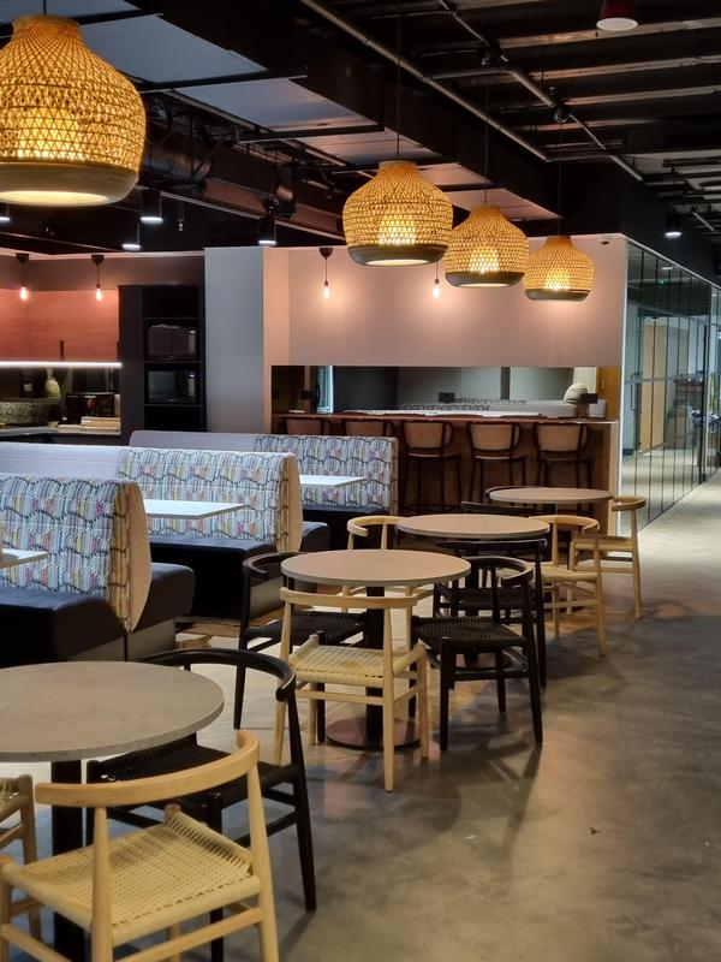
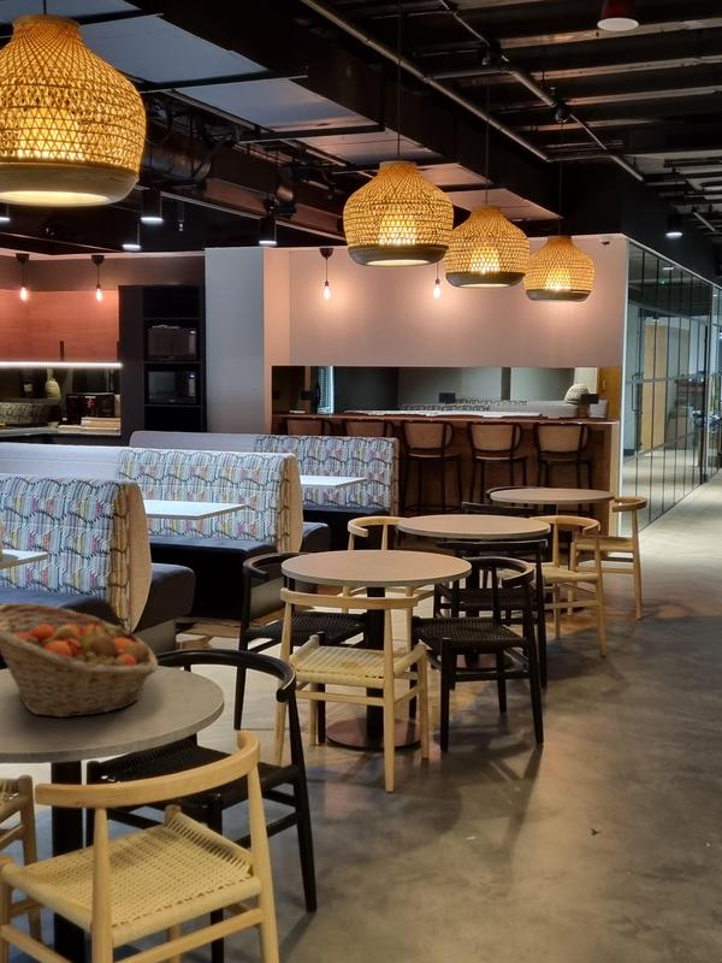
+ fruit basket (72, 652)
